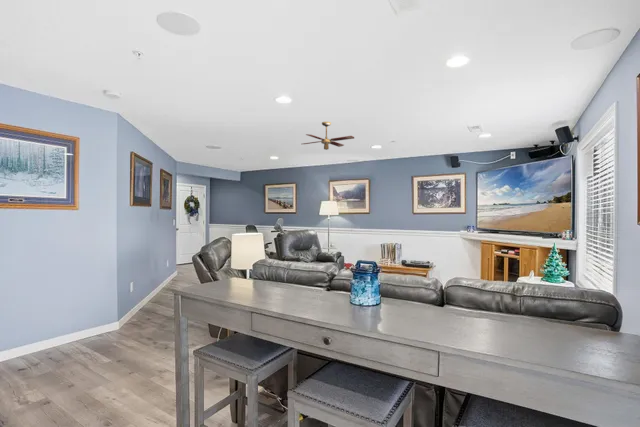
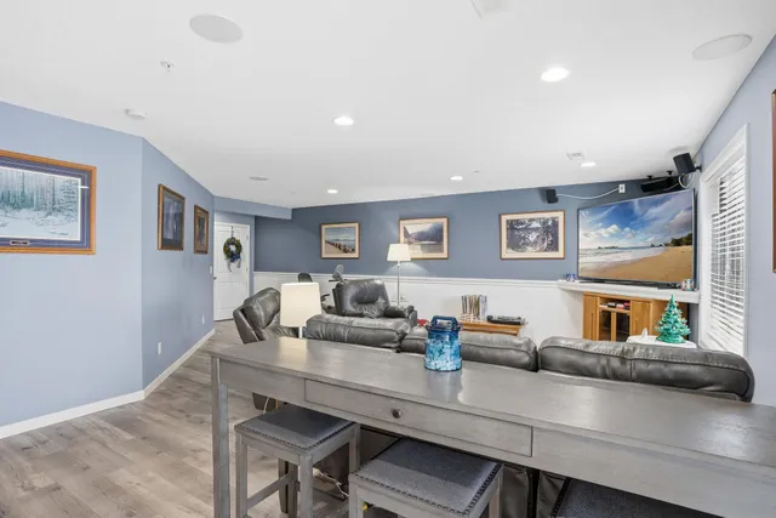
- ceiling fan (326, 136)
